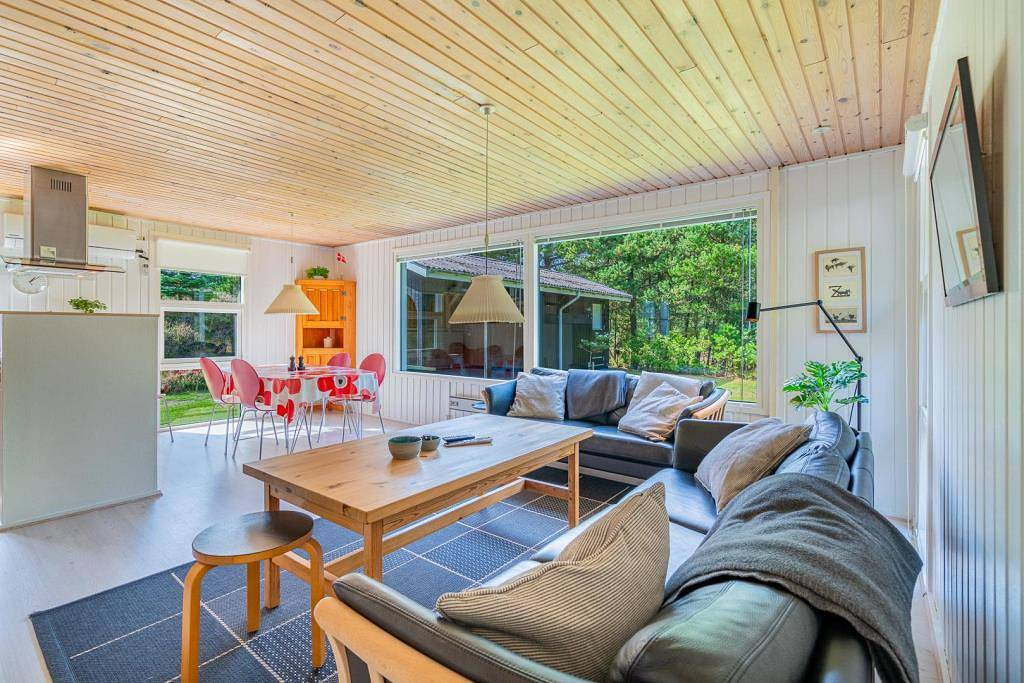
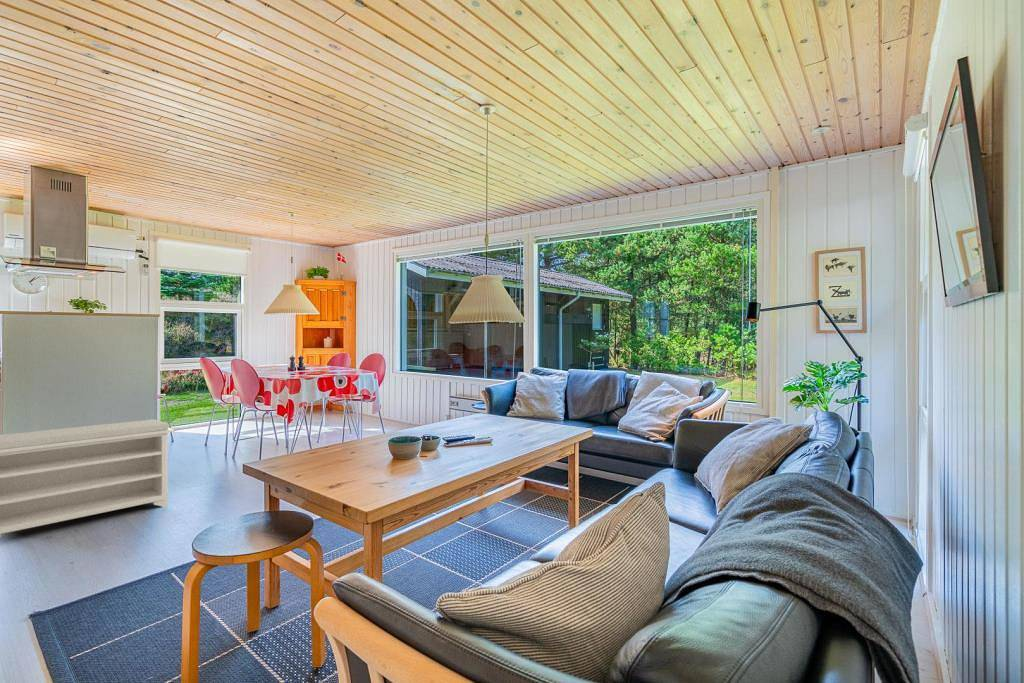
+ bench (78, 474)
